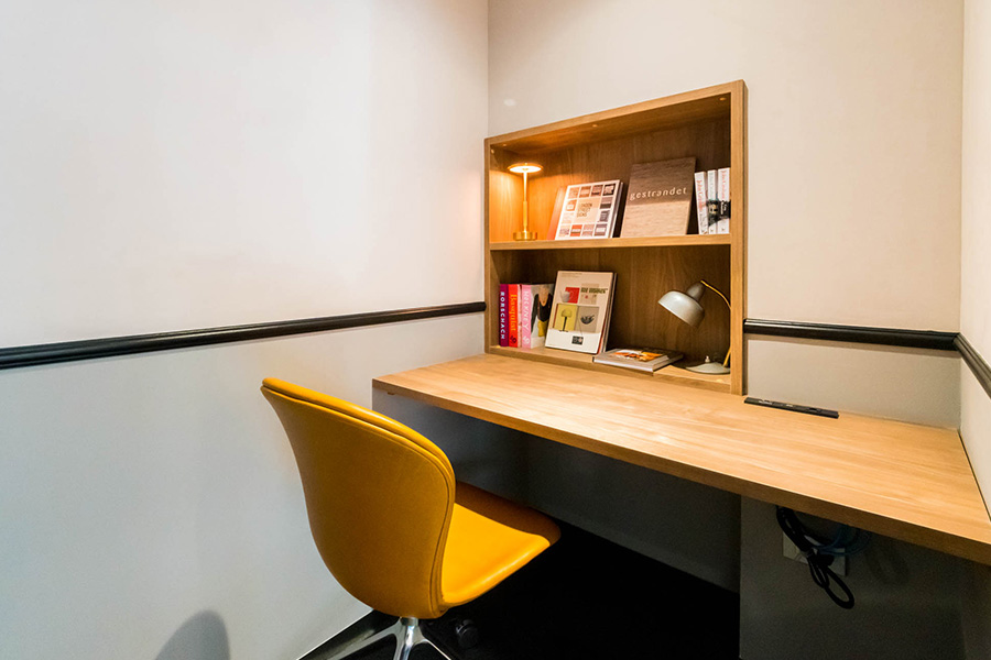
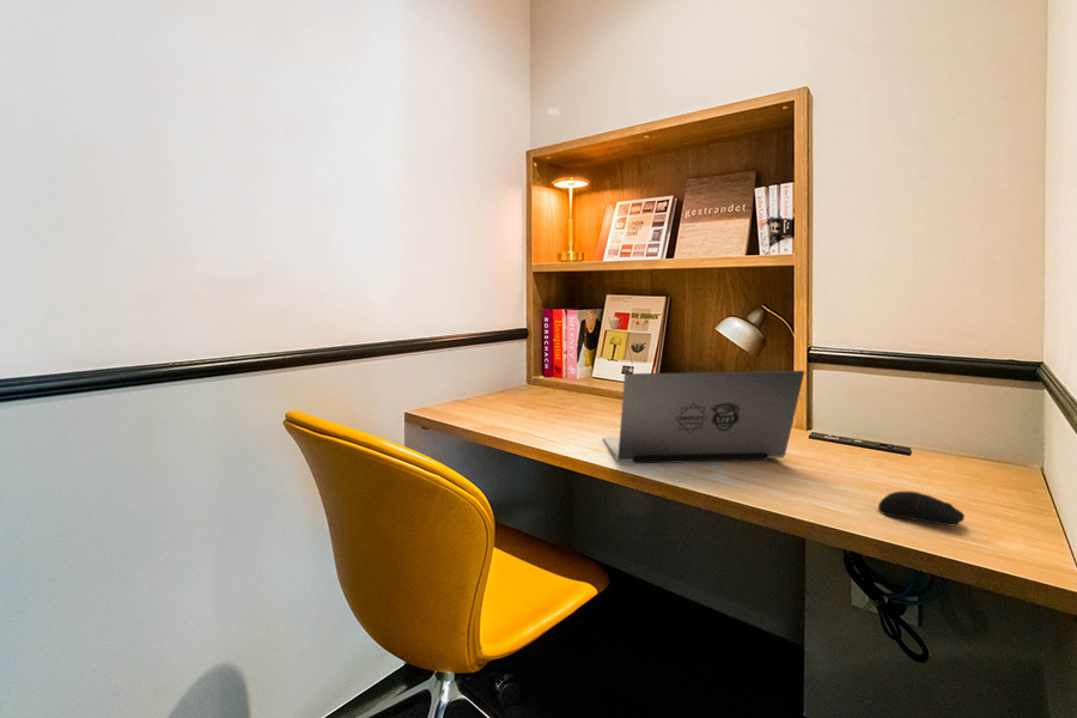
+ computer mouse (919, 505)
+ laptop (692, 412)
